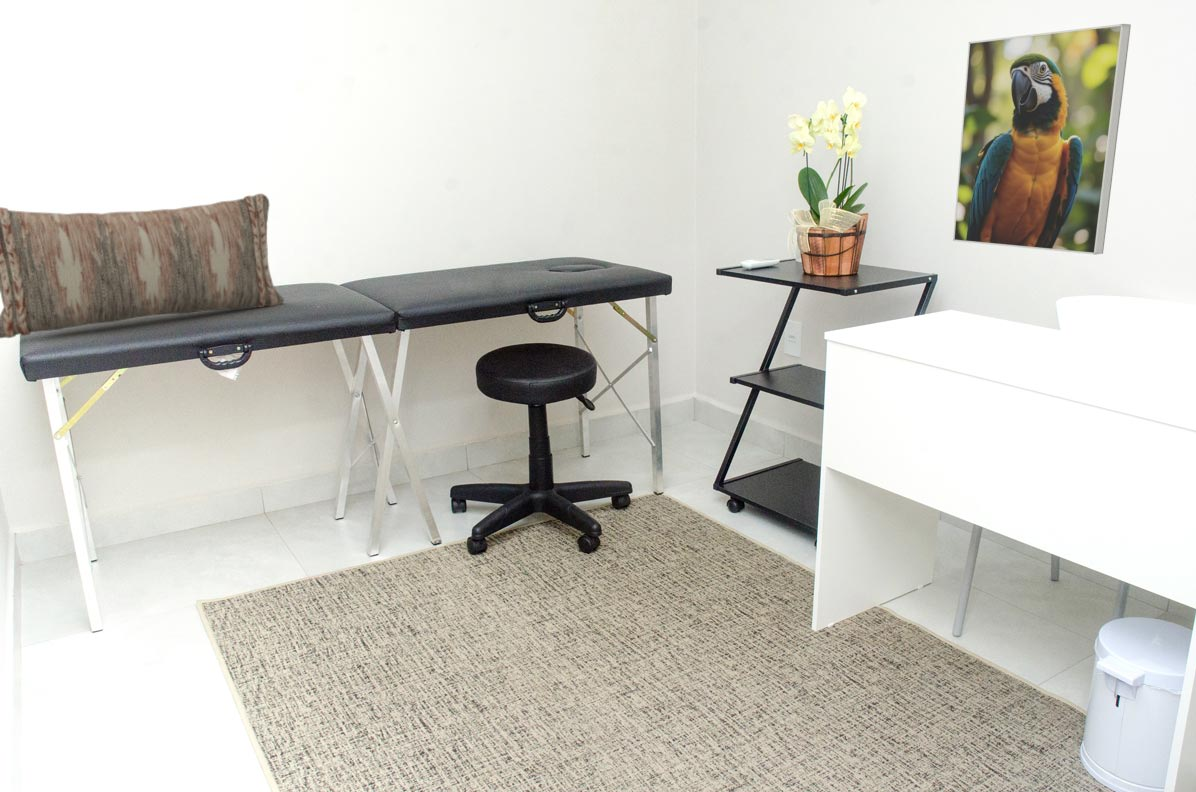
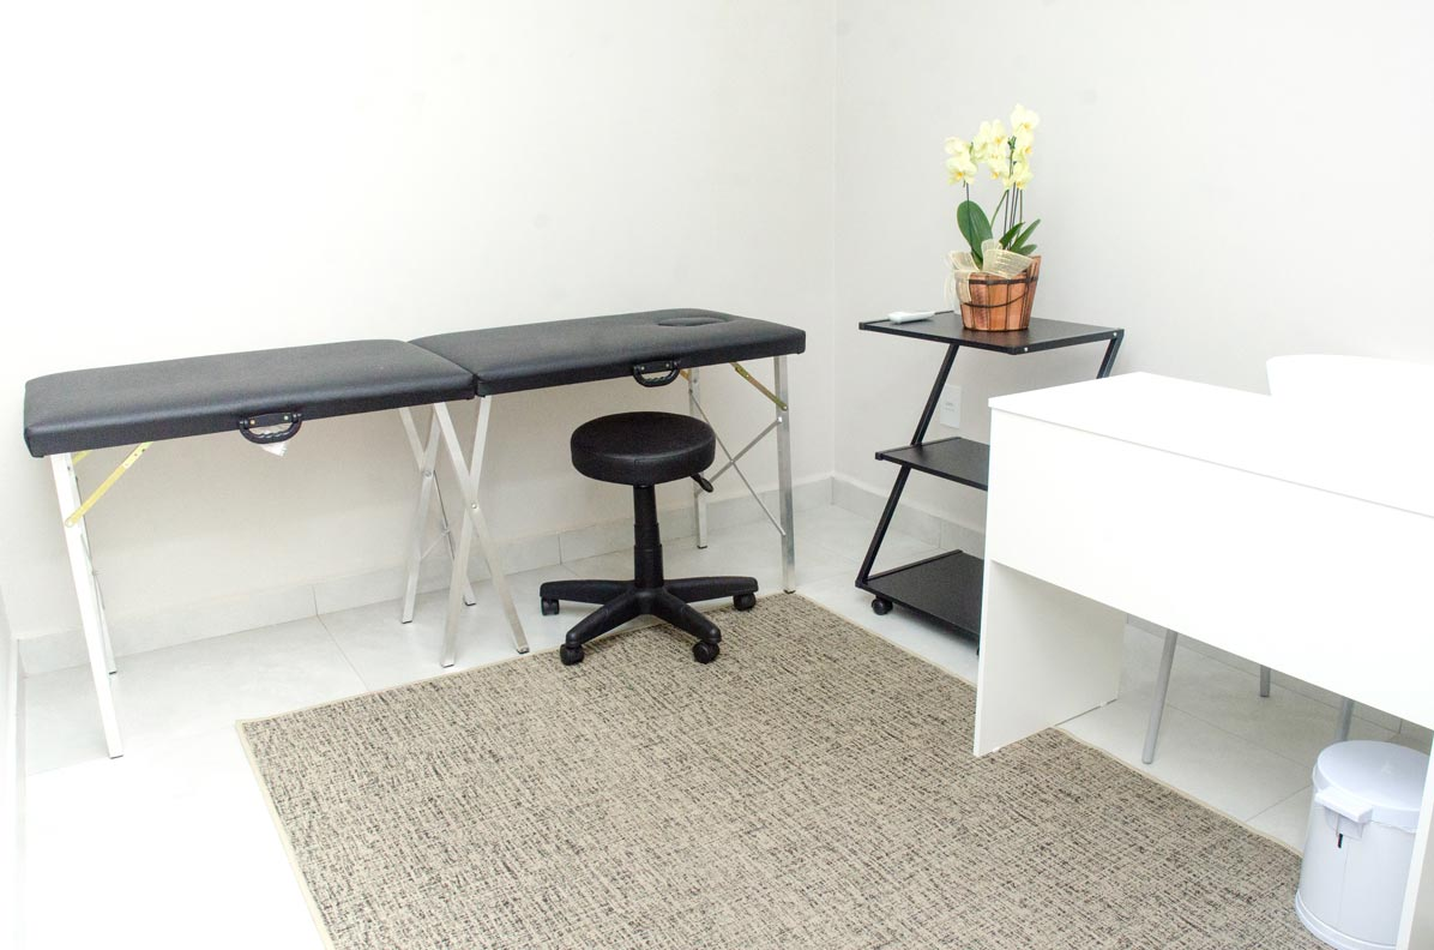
- pillow (141, 261)
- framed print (1033, 143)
